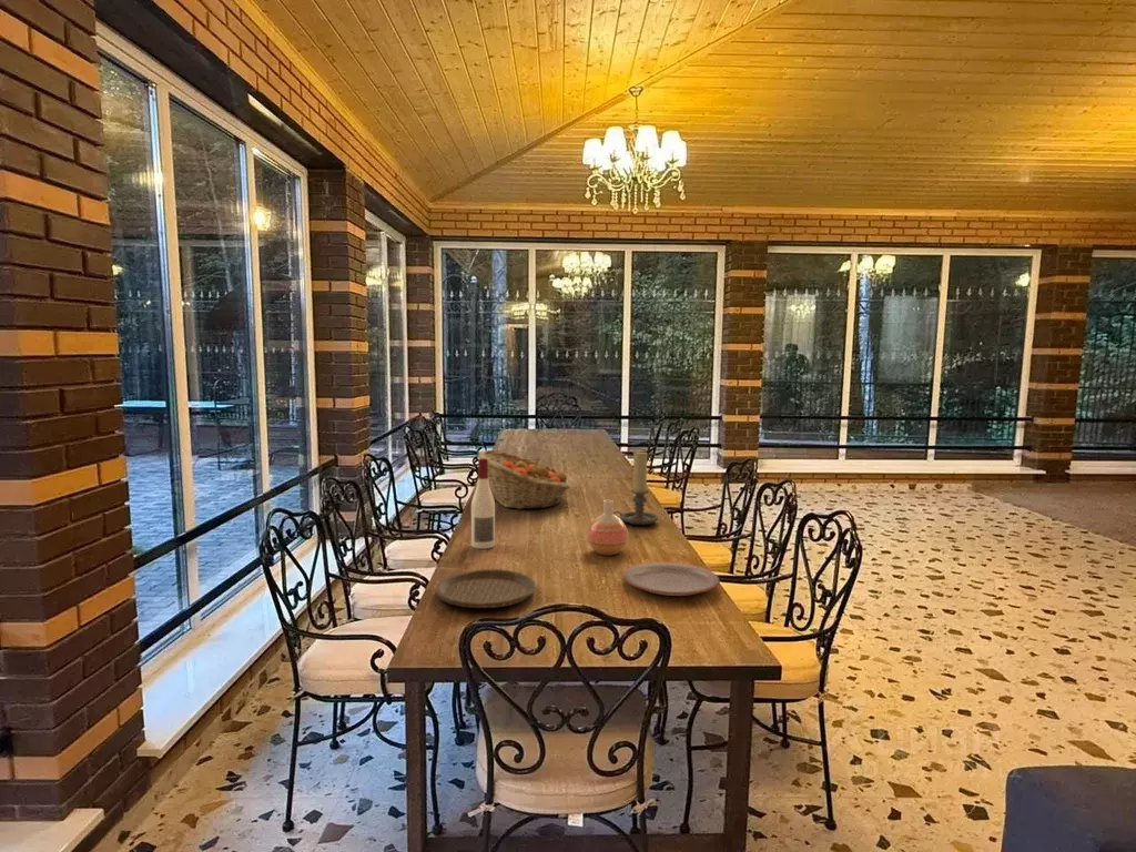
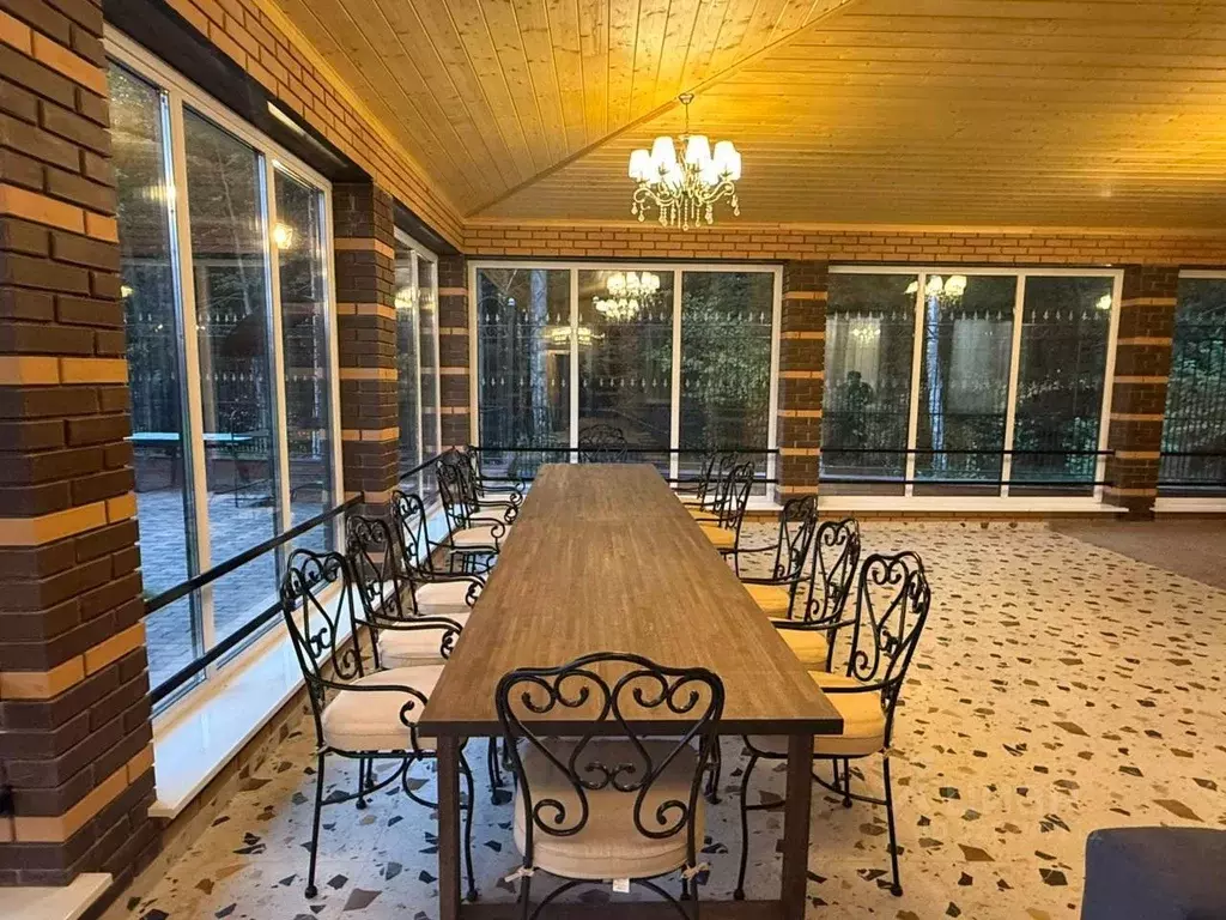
- plate (486, 588)
- vase (607, 527)
- plate (670, 580)
- candle holder (636, 486)
- fruit basket (524, 476)
- alcohol (483, 503)
